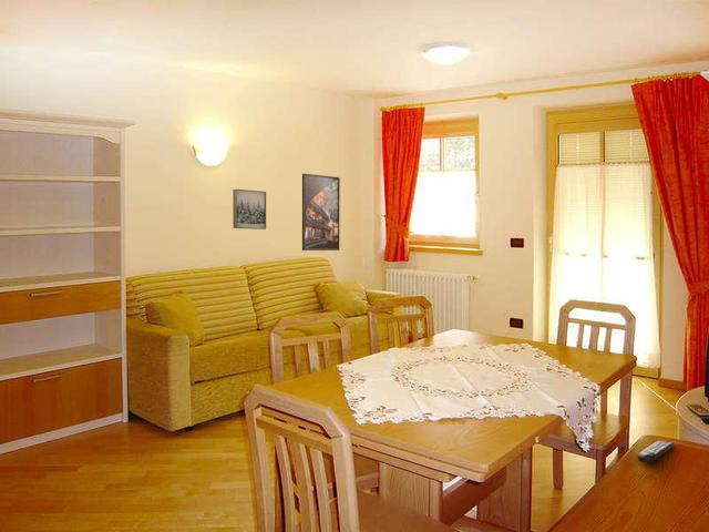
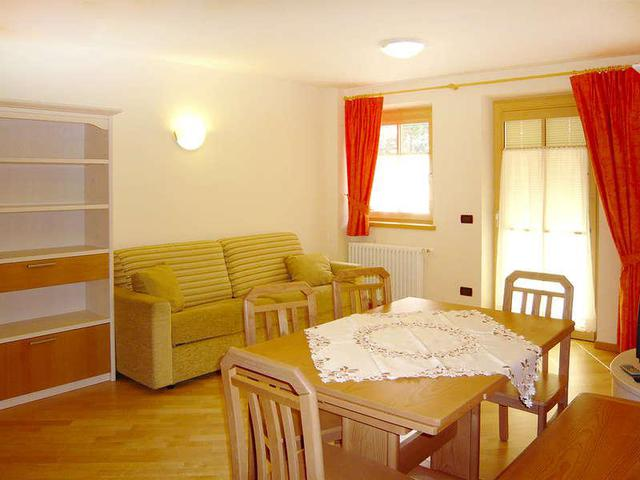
- wall art (249, 209)
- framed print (321, 213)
- remote control (656, 451)
